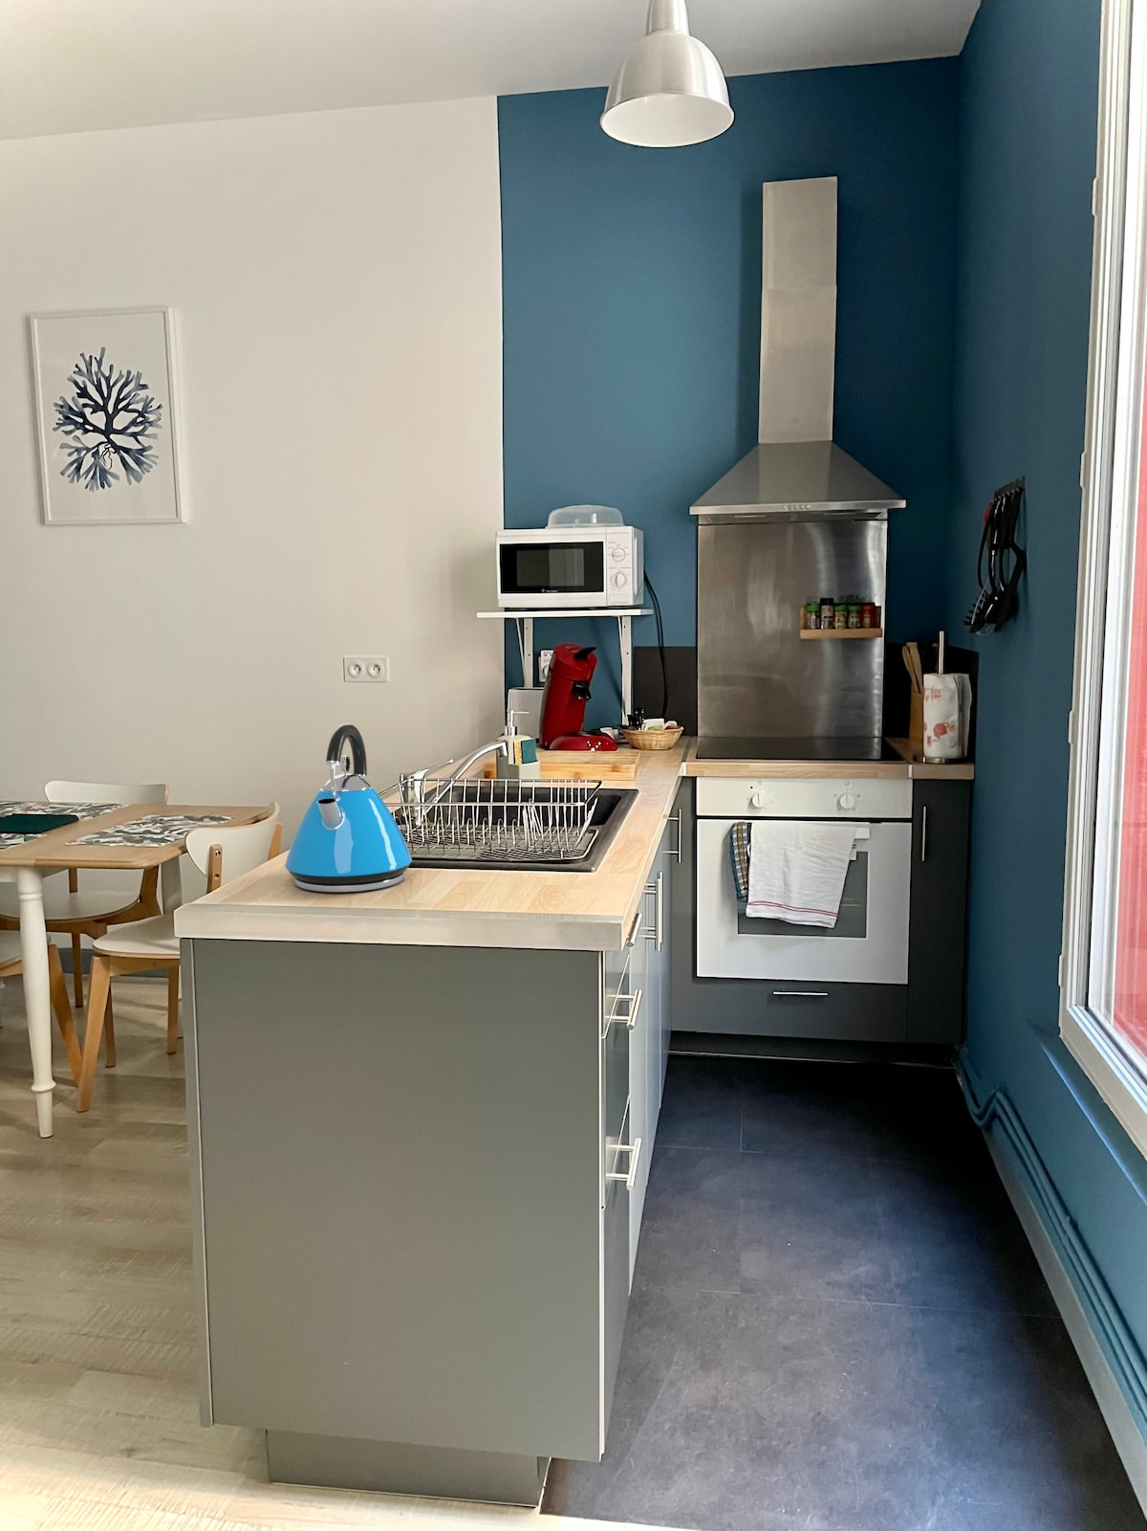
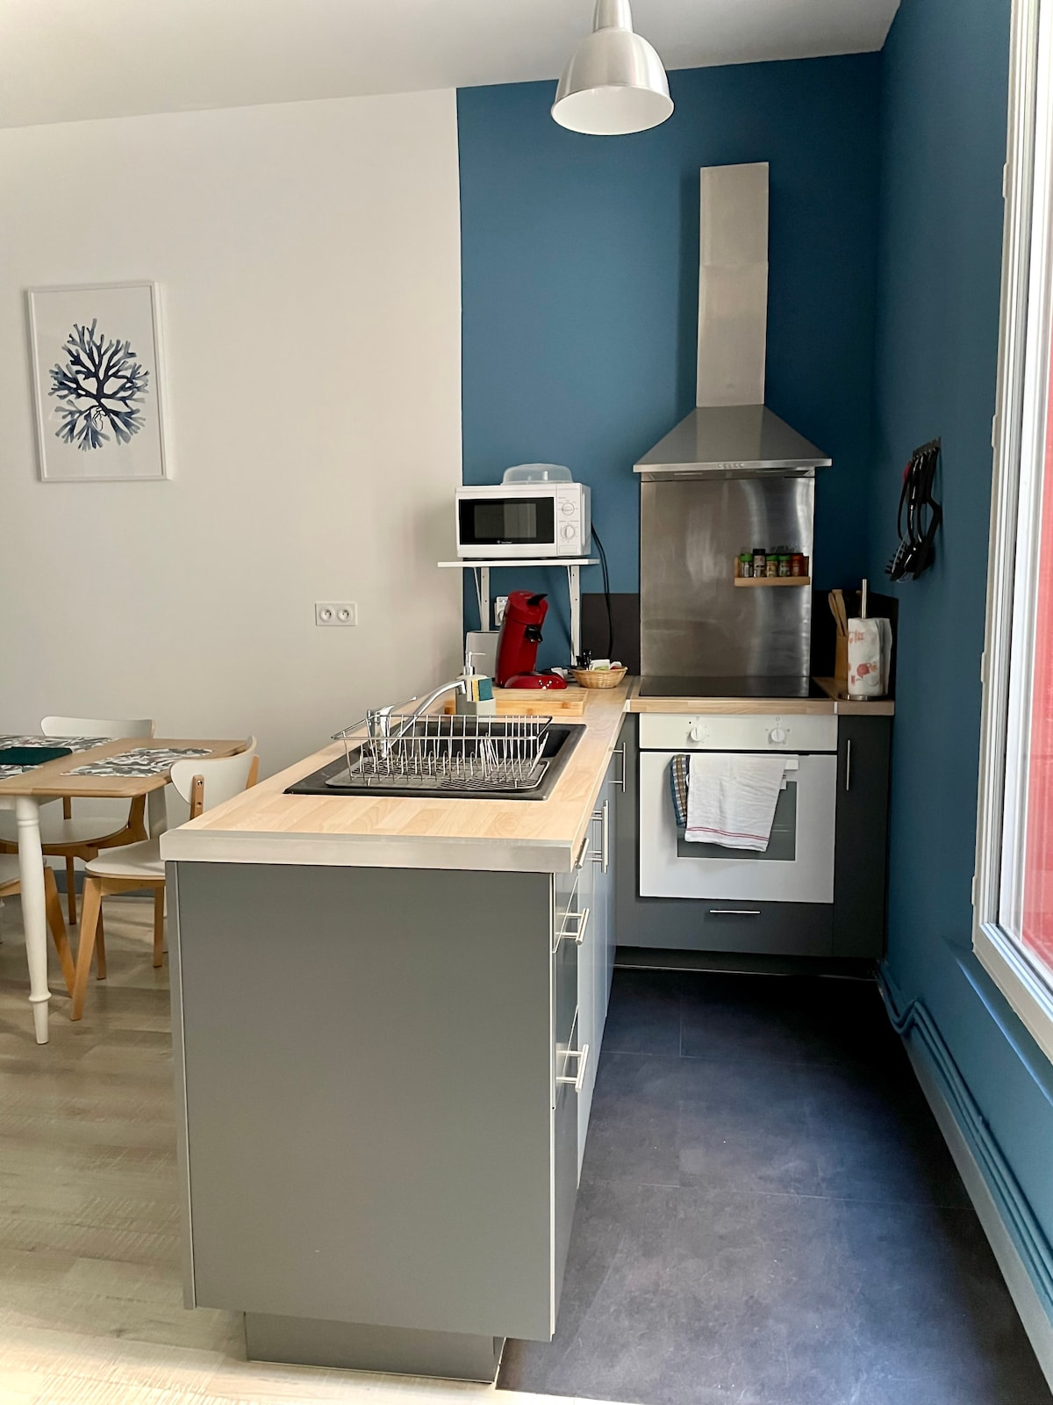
- kettle (348, 802)
